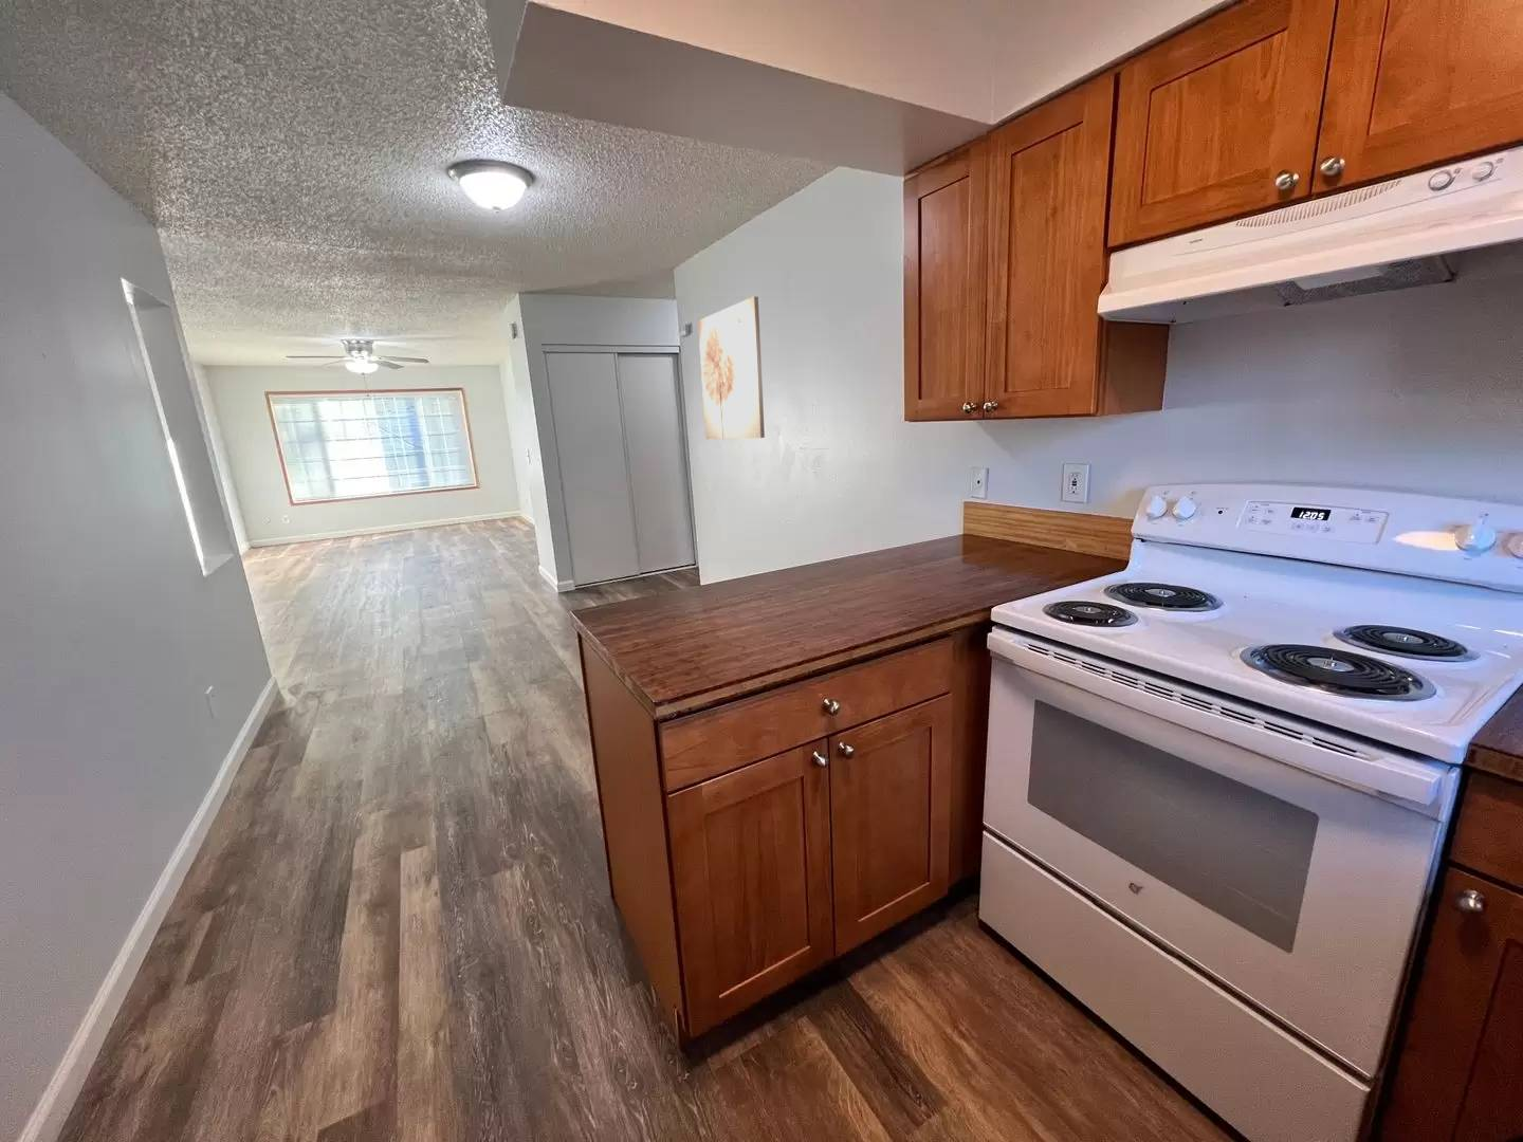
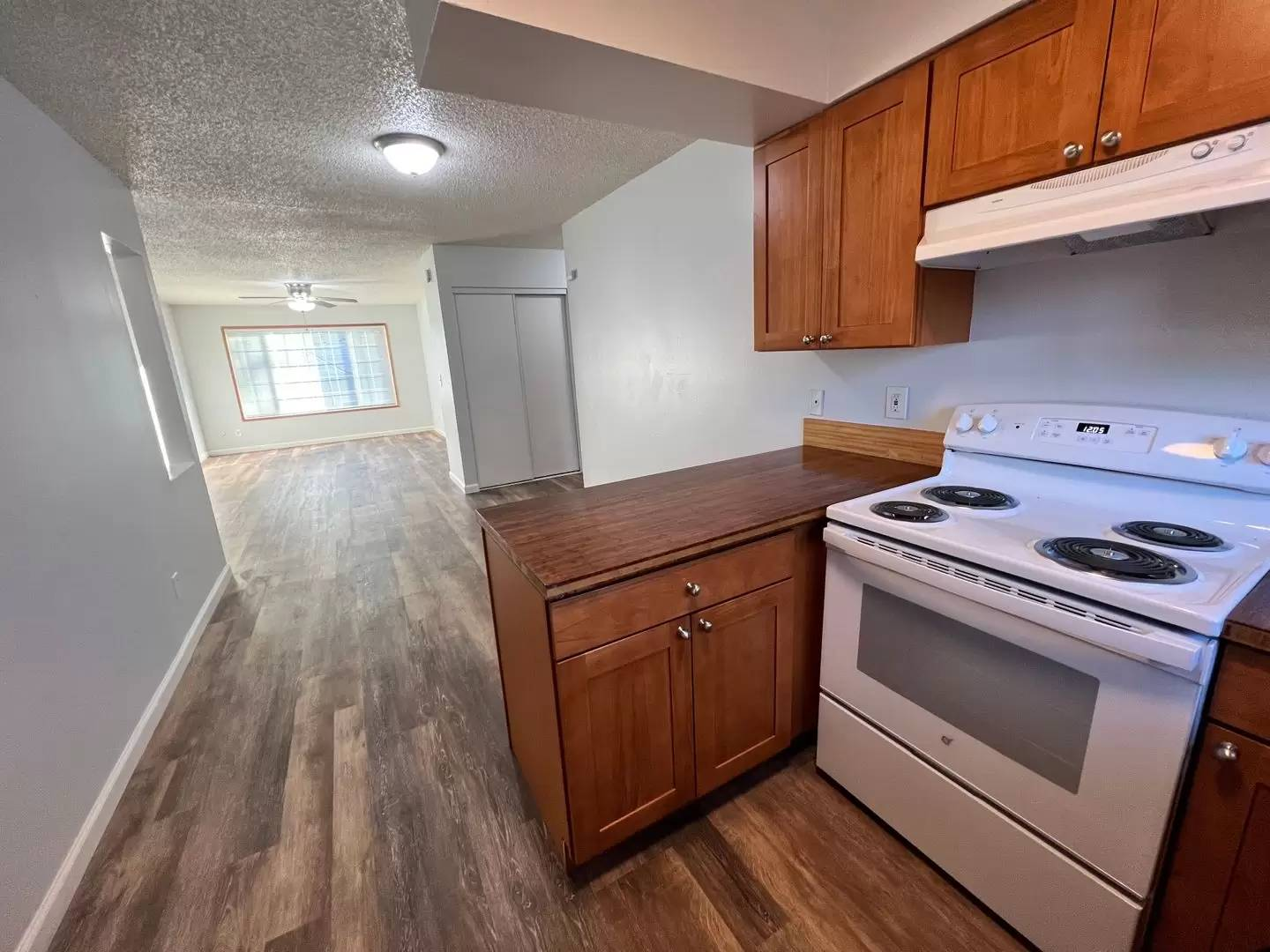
- wall art (729, 375)
